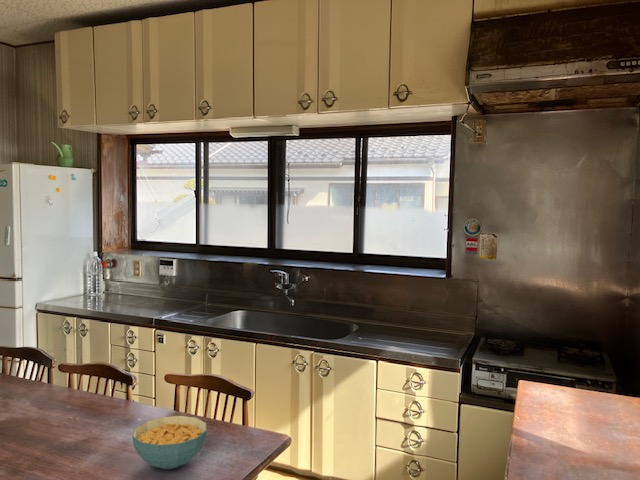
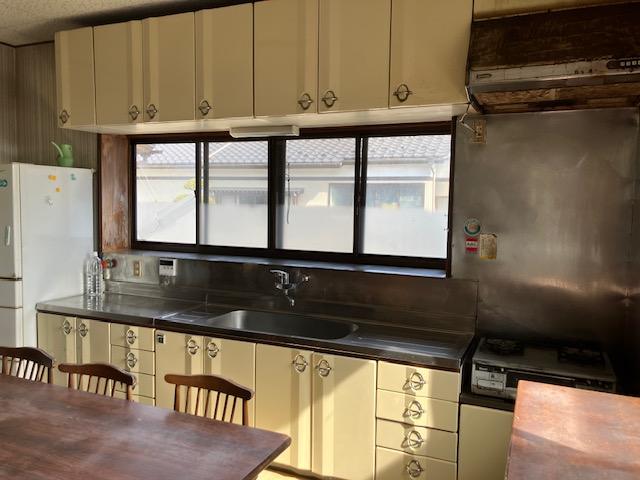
- cereal bowl (170, 446)
